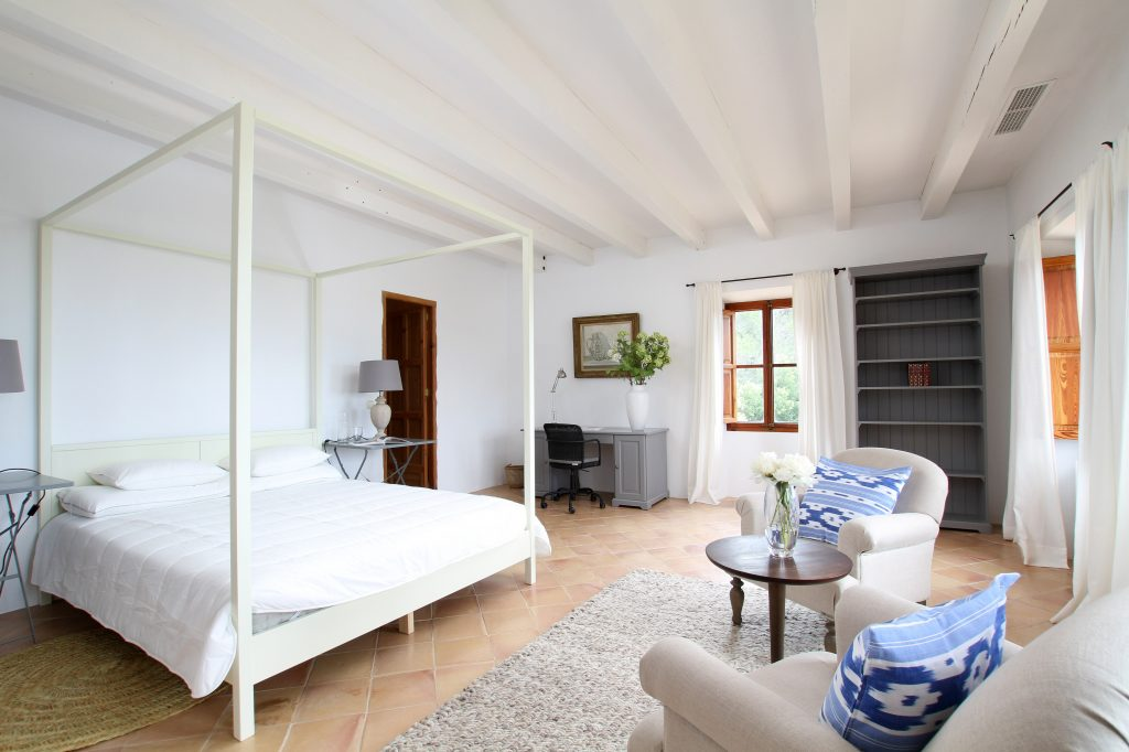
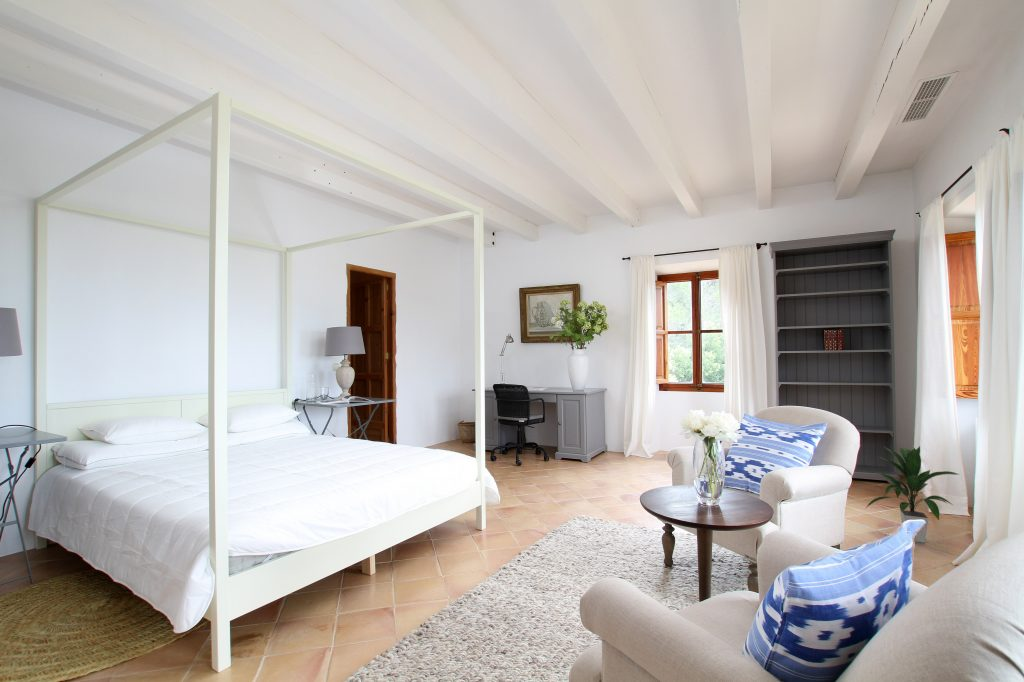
+ indoor plant (908, 490)
